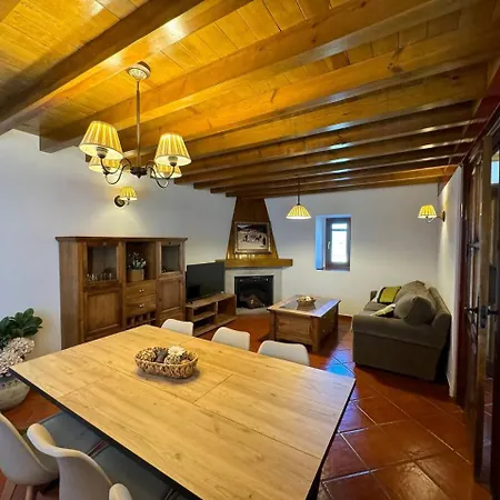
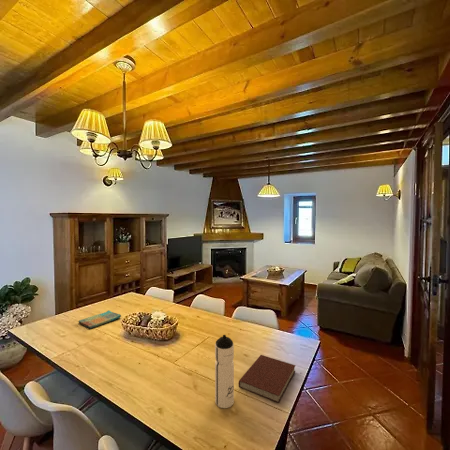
+ dish towel (100, 318)
+ water bottle (224, 368)
+ notebook (268, 375)
